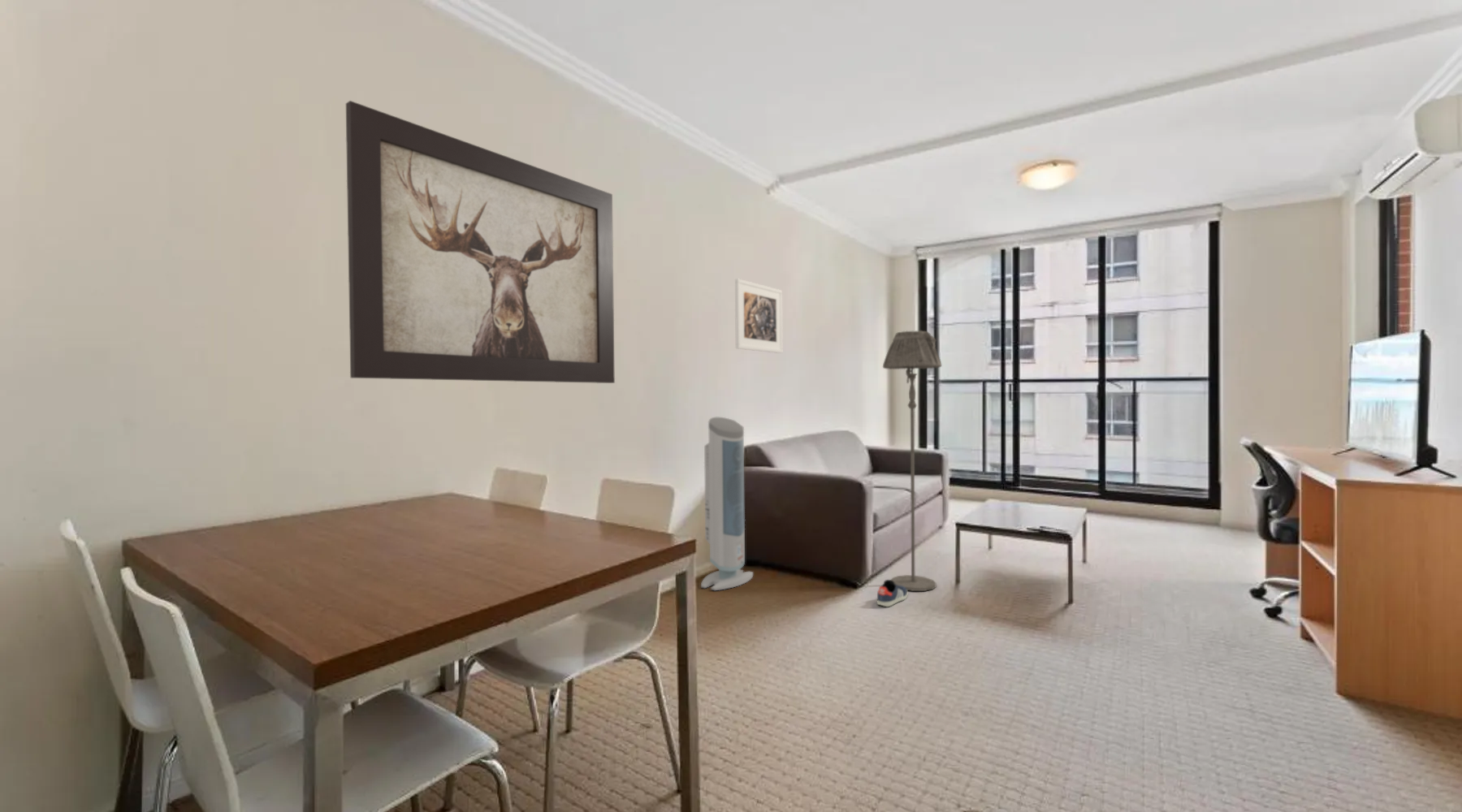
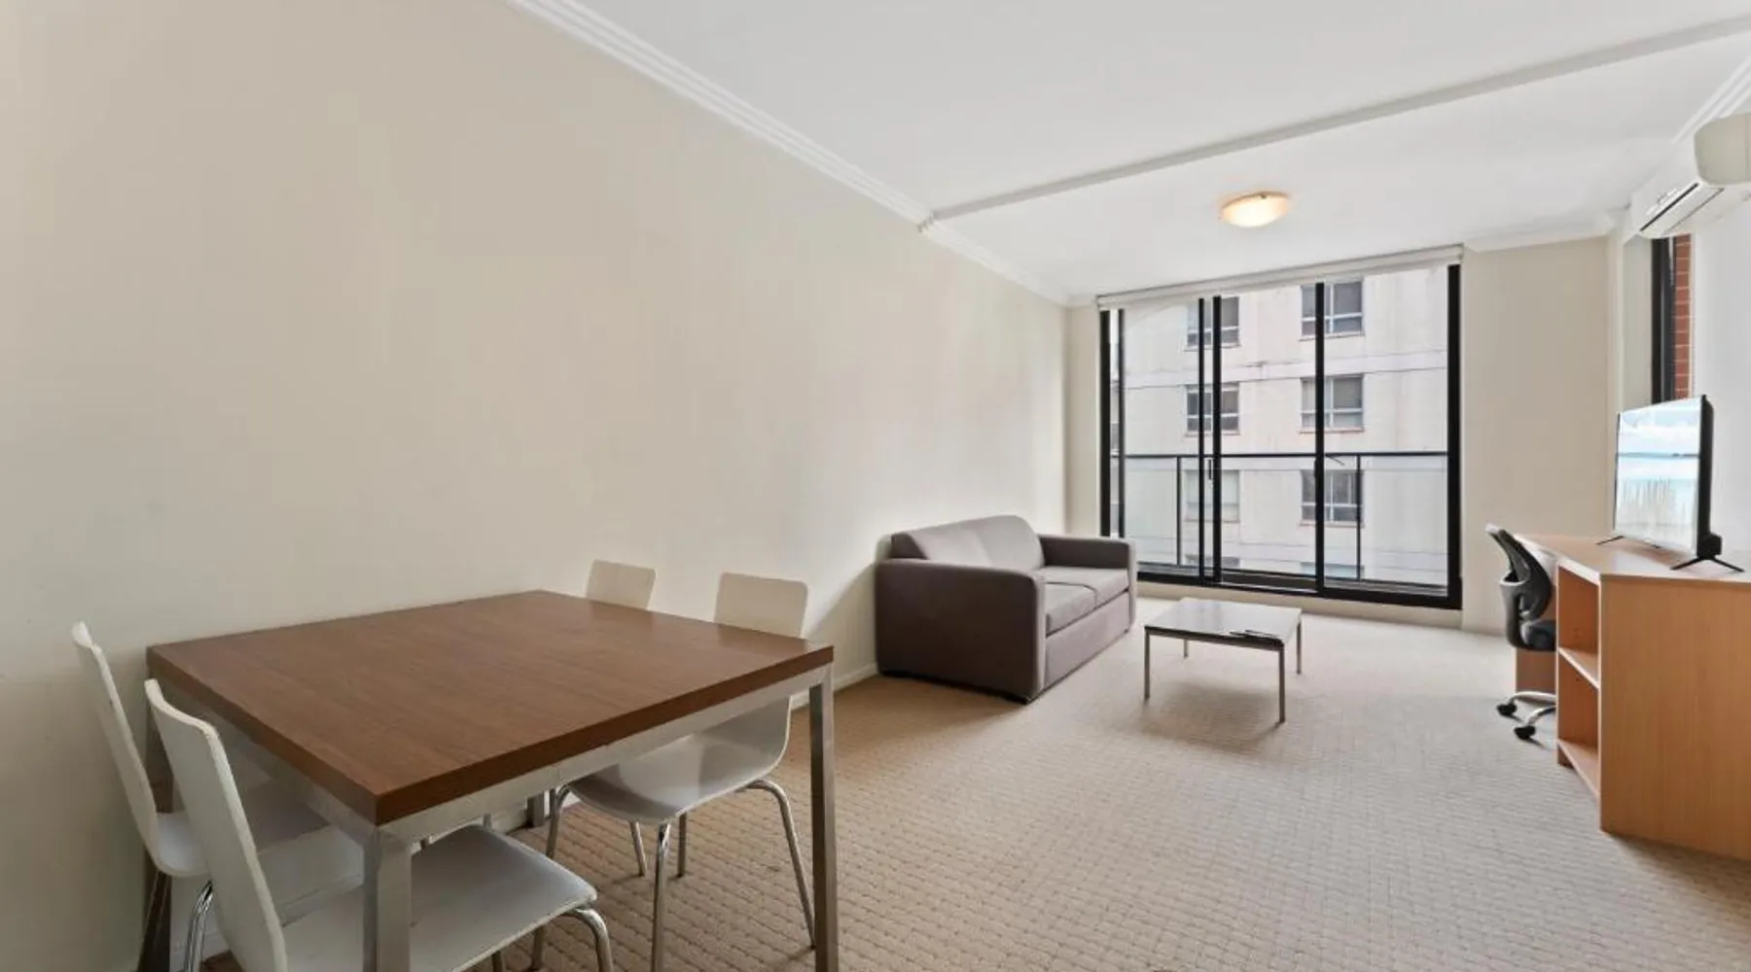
- air purifier (726, 499)
- wall art (505, 269)
- floor lamp (912, 458)
- sneaker (893, 589)
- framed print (759, 317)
